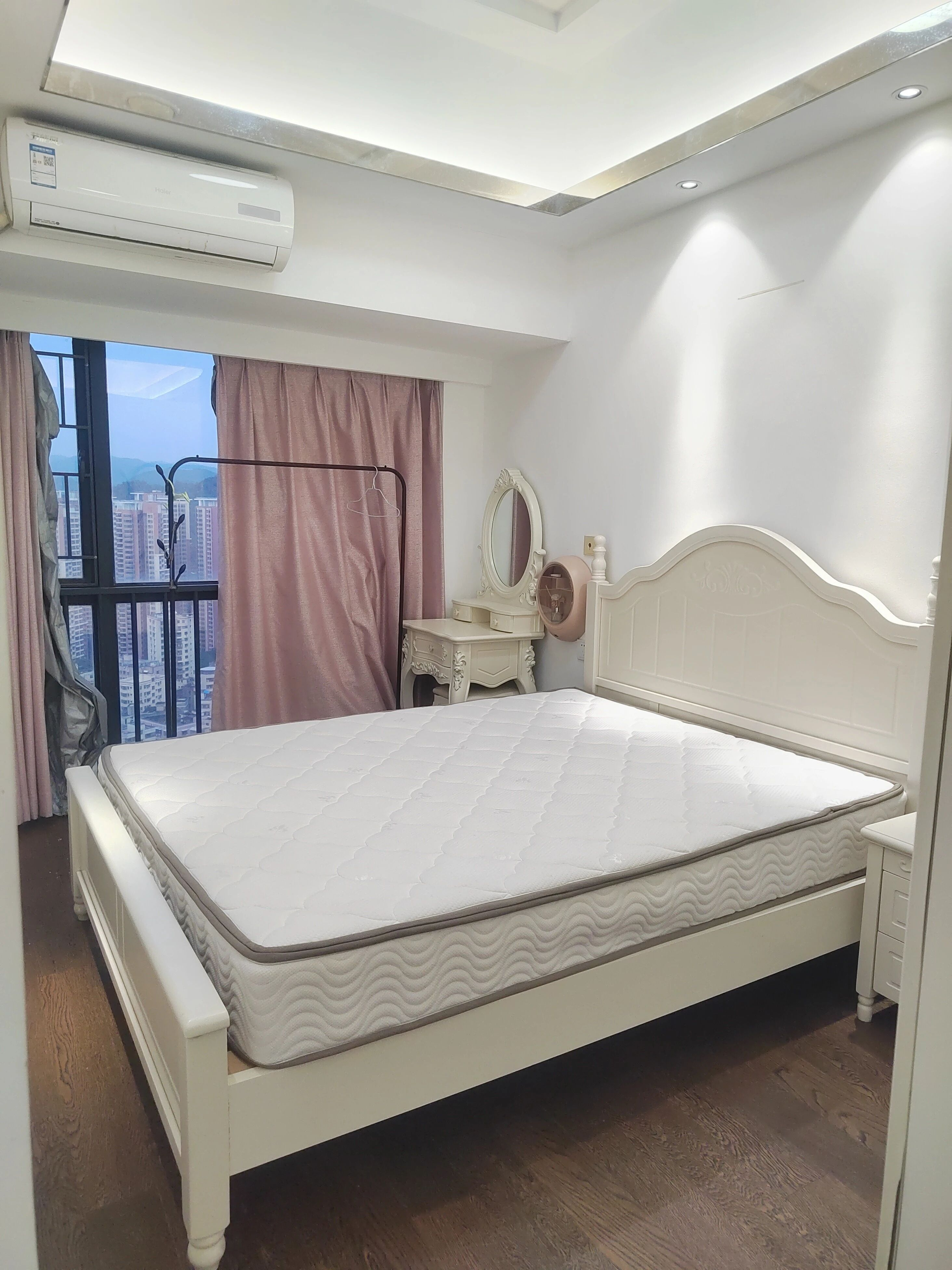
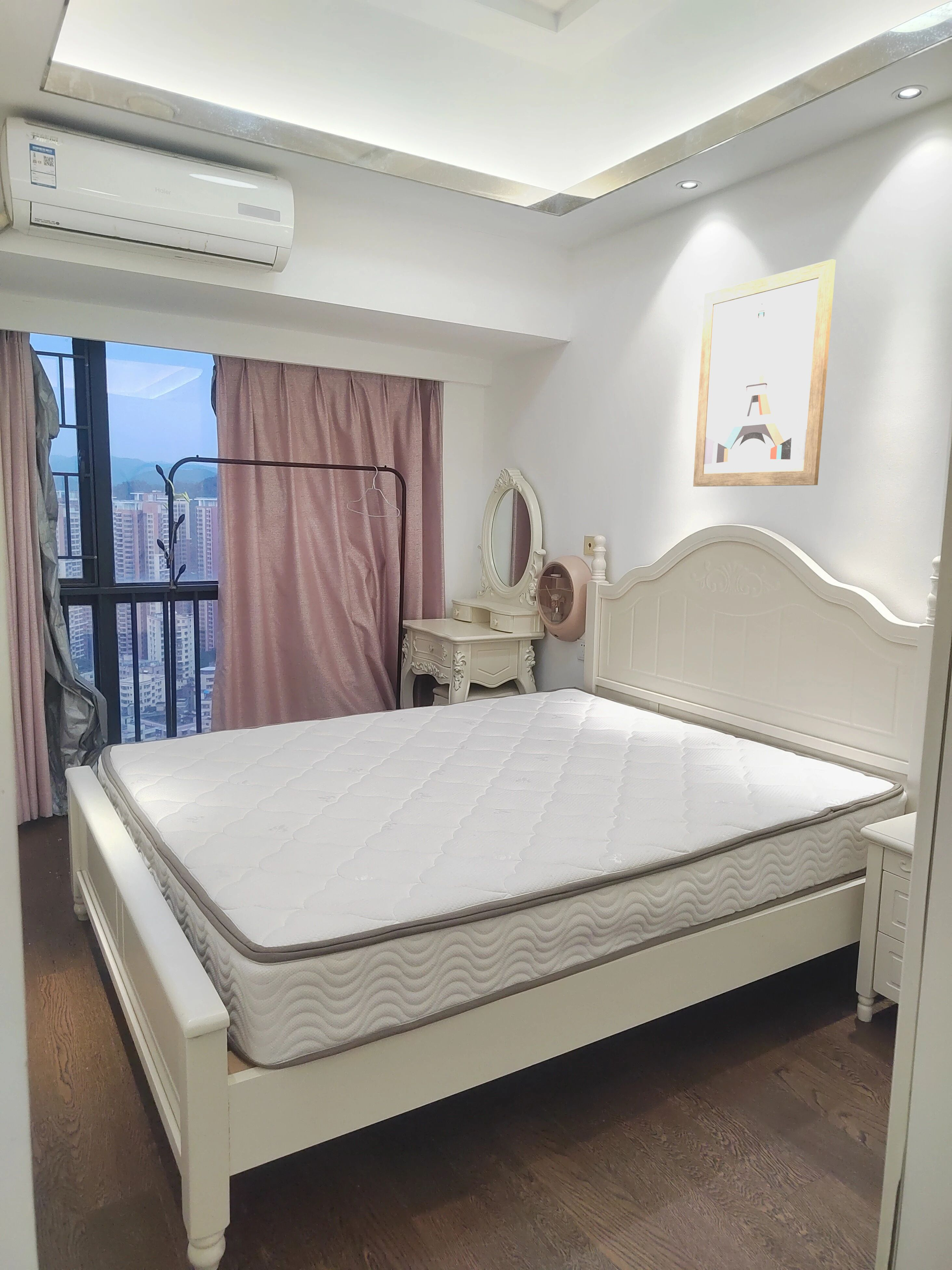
+ wall art (758, 384)
